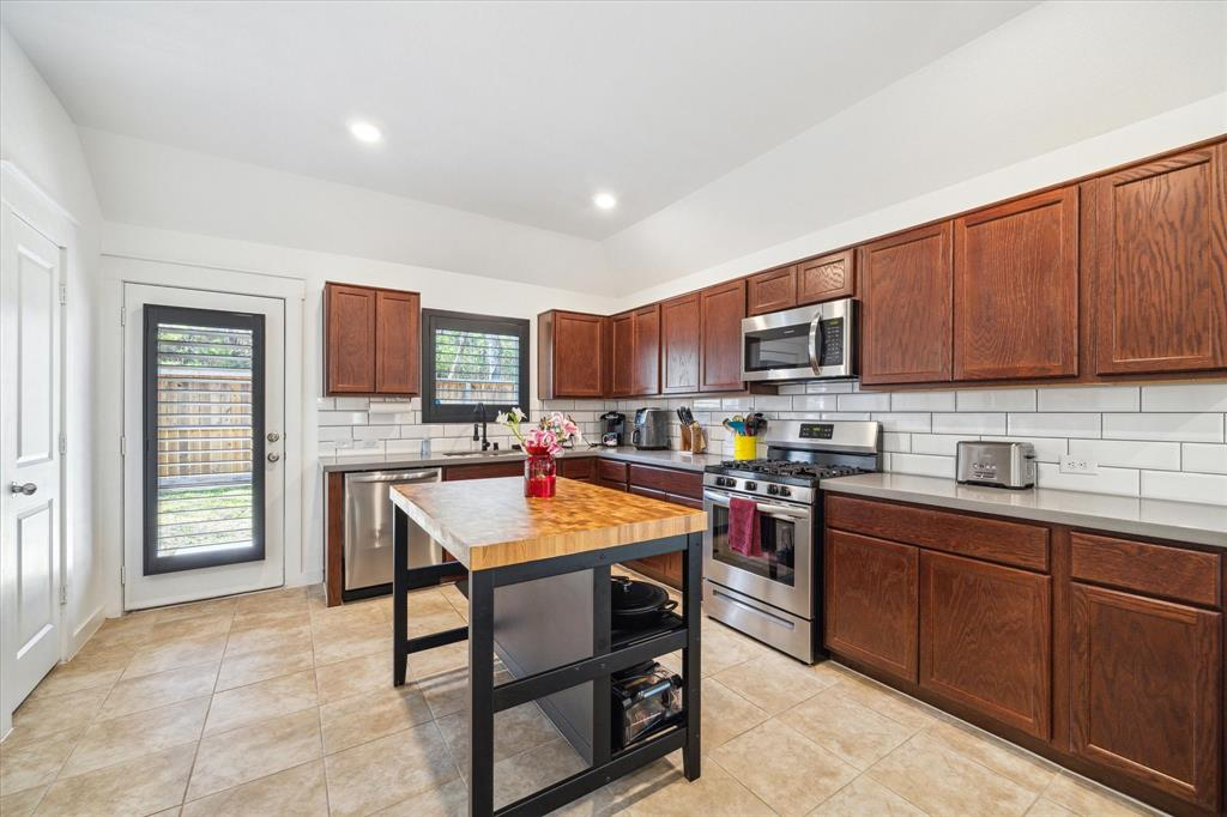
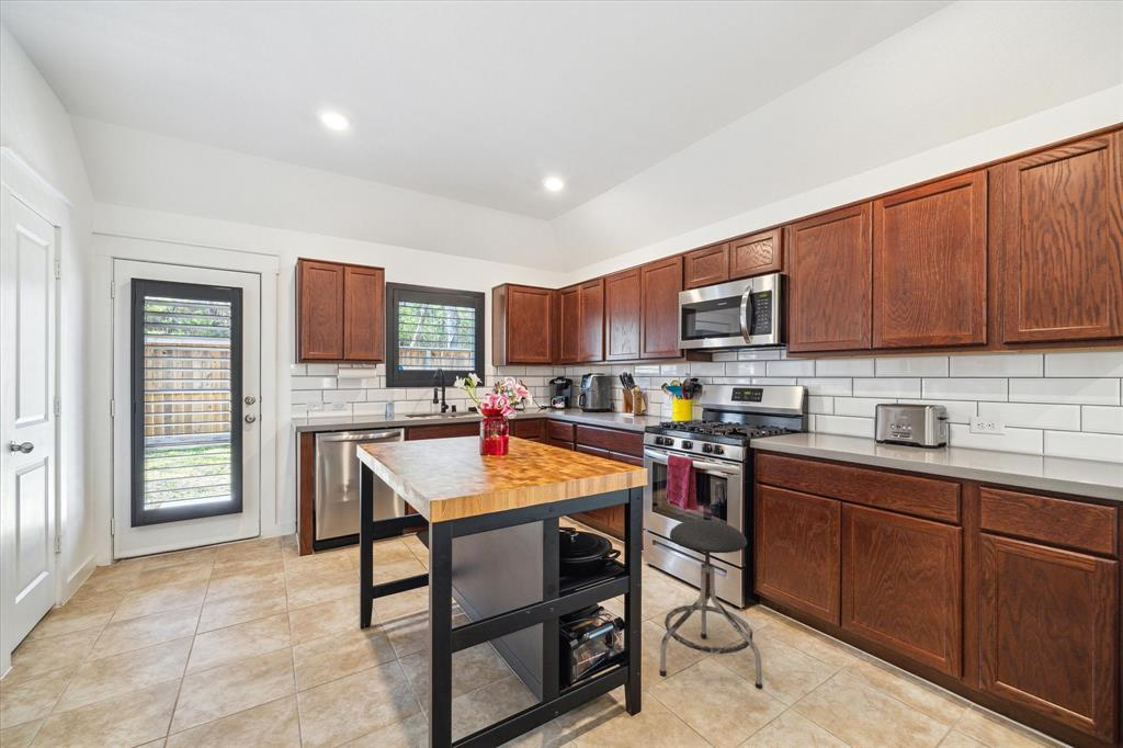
+ stool (713, 596)
